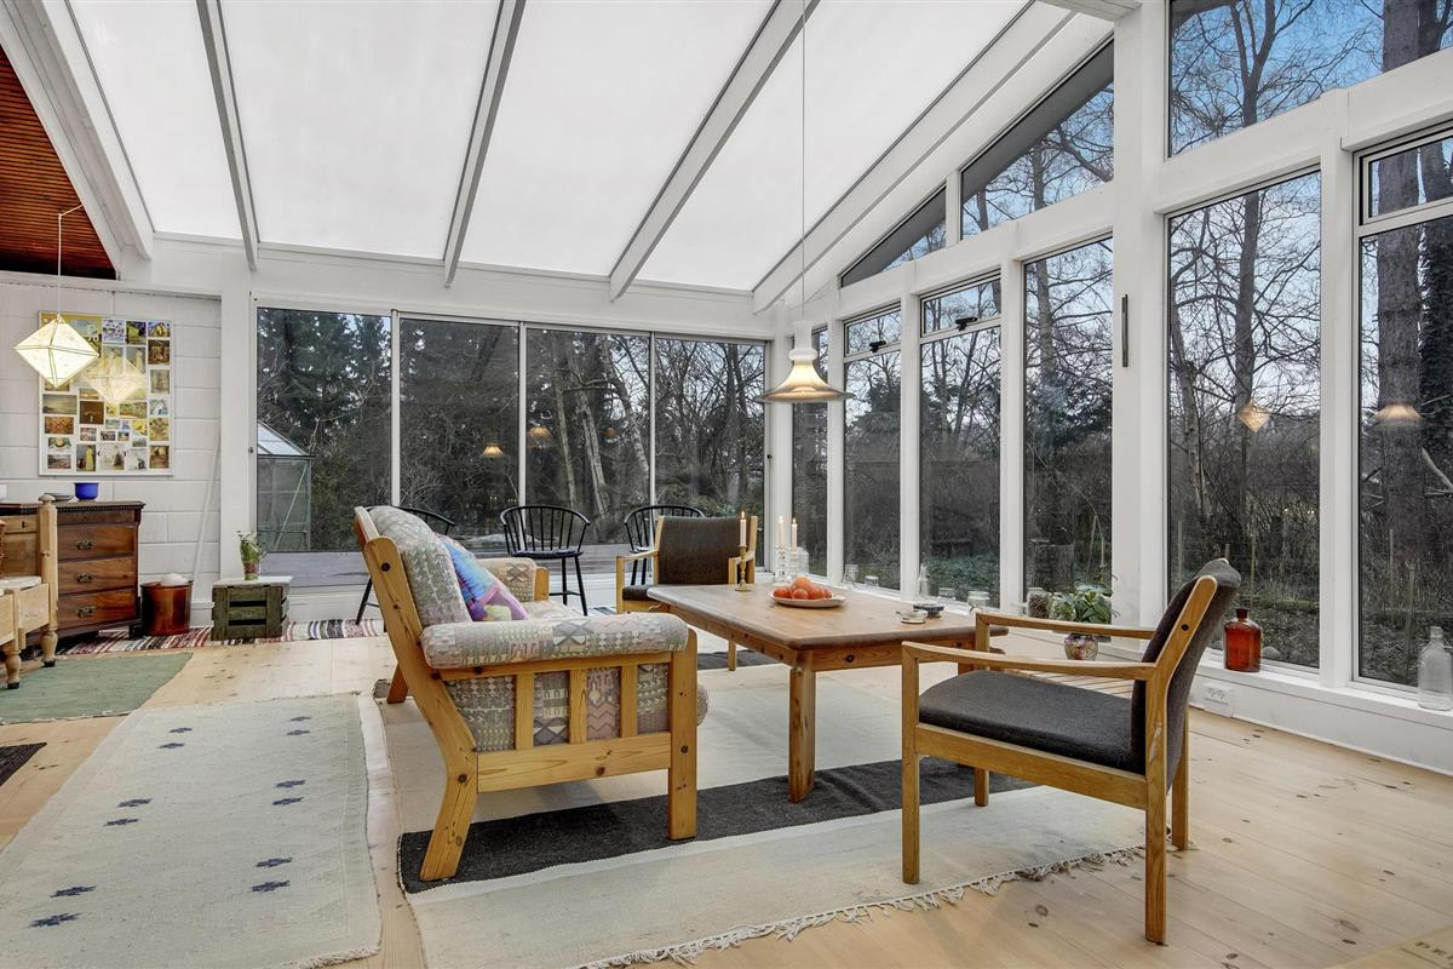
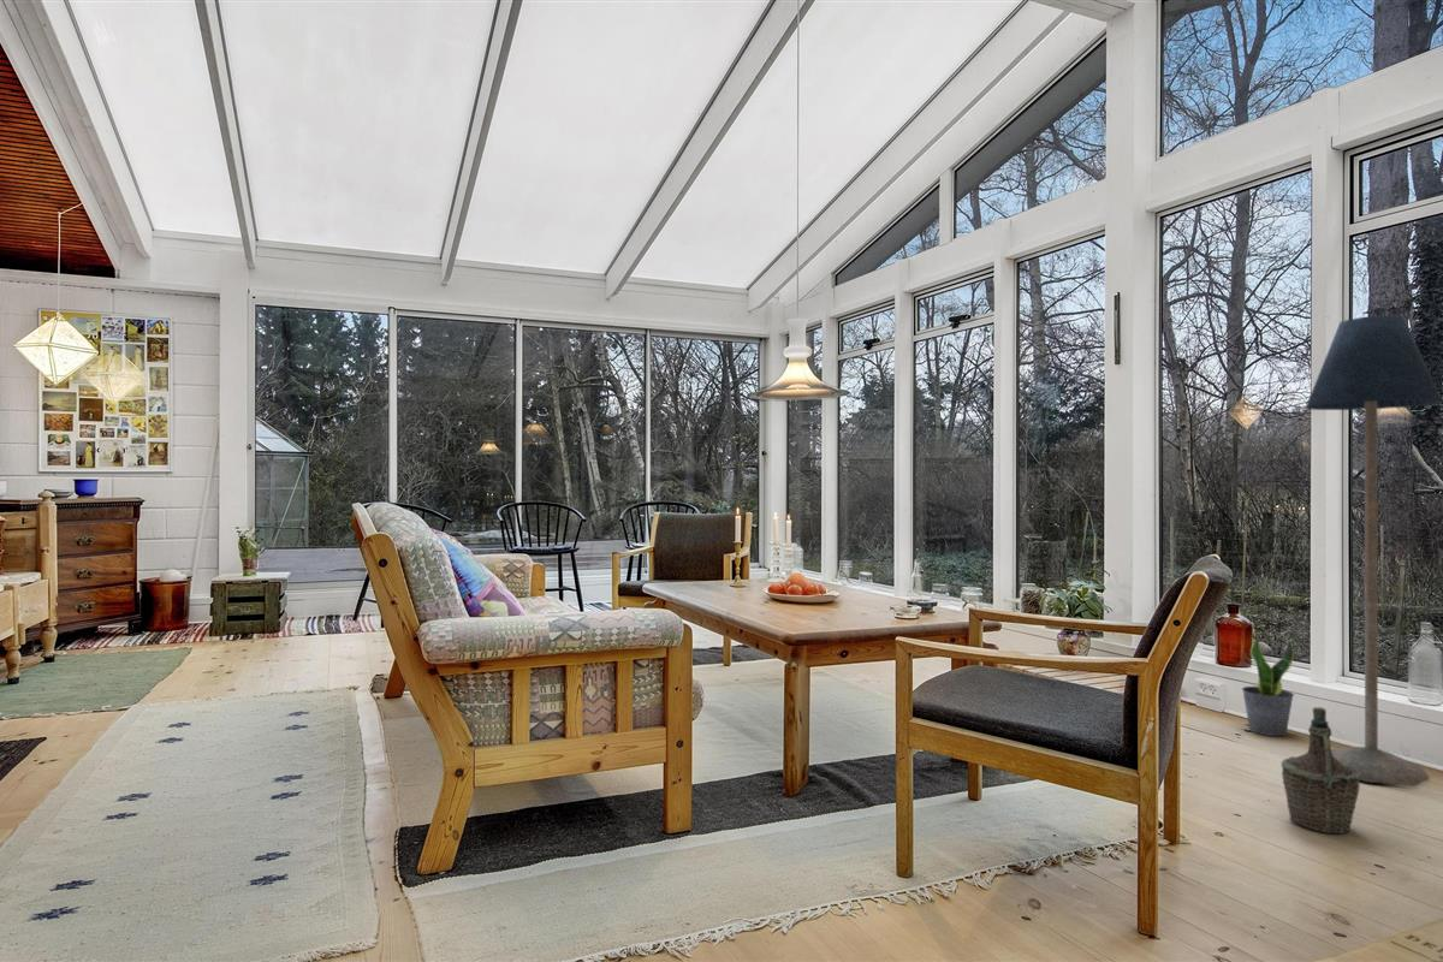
+ bottle (1319, 766)
+ floor lamp (1371, 544)
+ potted plant (1266, 682)
